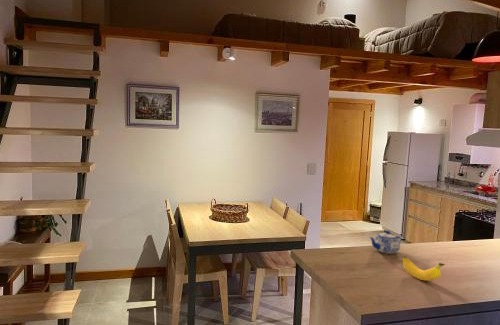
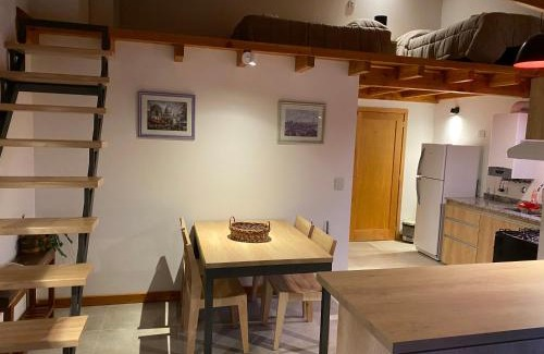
- banana (420, 269)
- teapot (385, 241)
